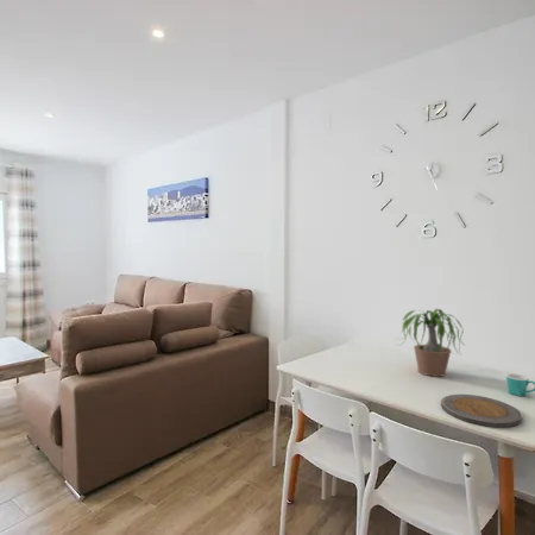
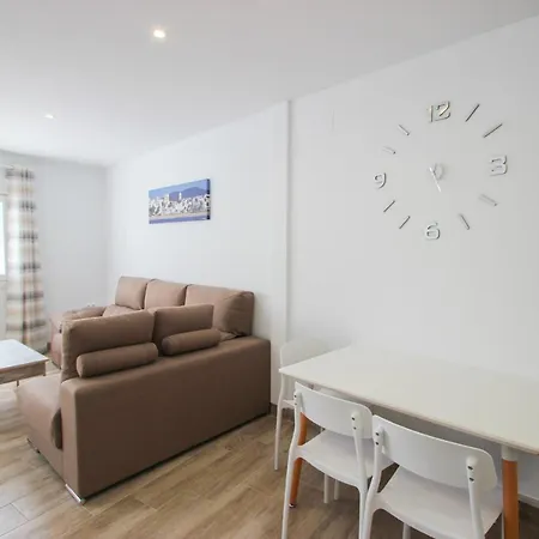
- mug (521, 385)
- plate (479, 409)
- potted plant (433, 342)
